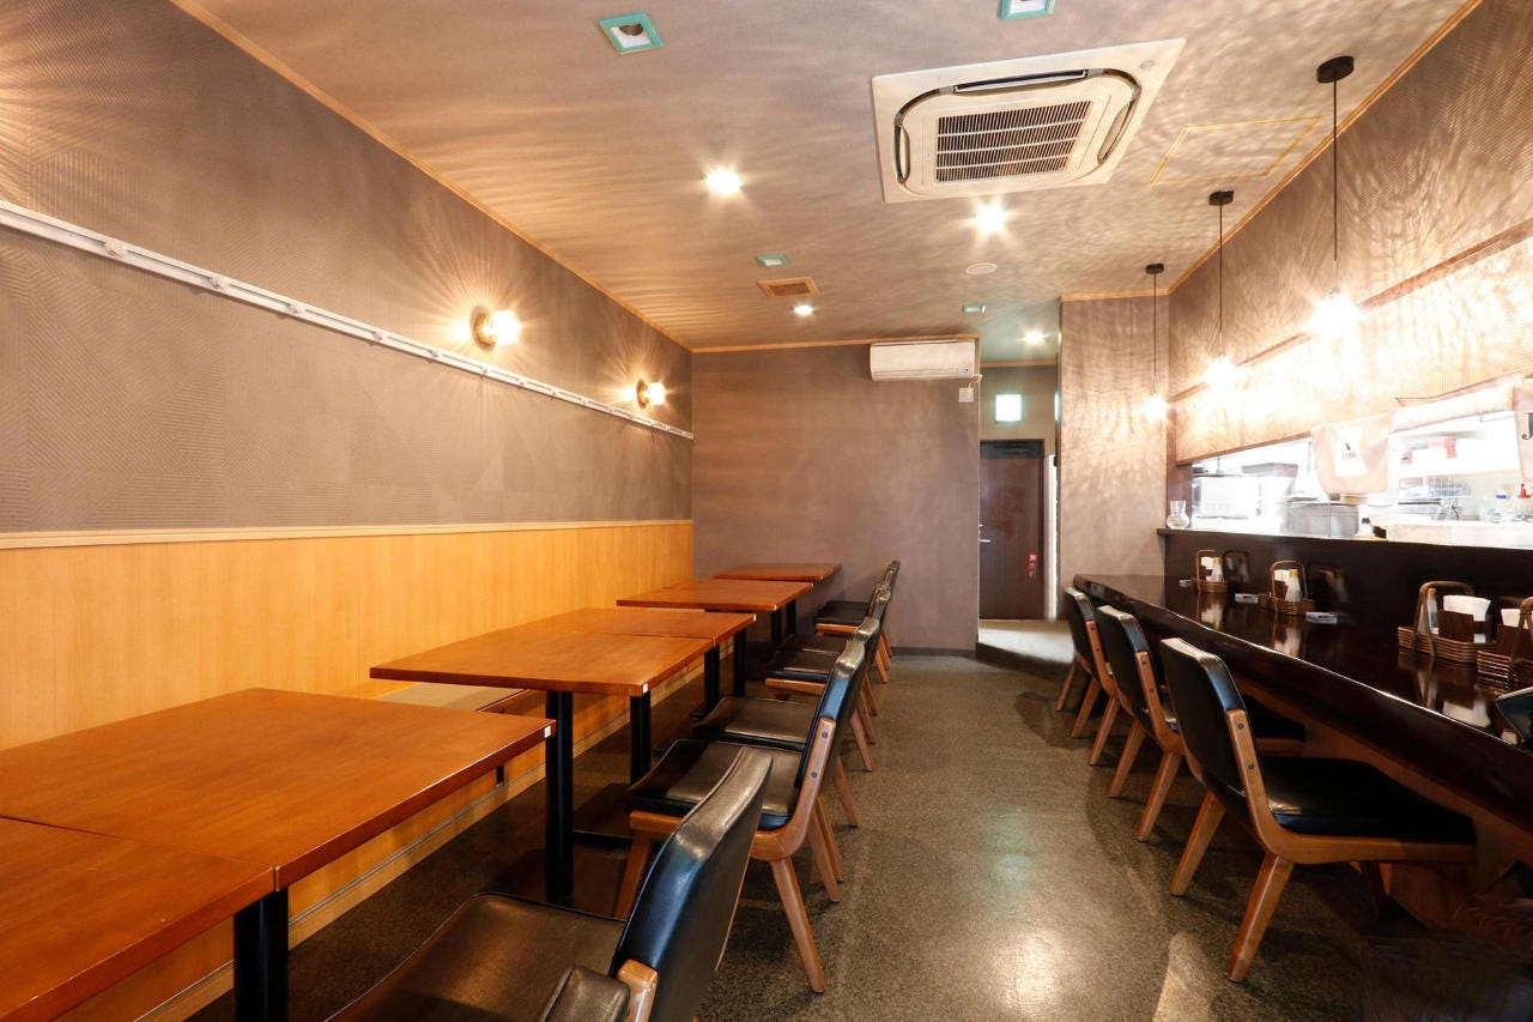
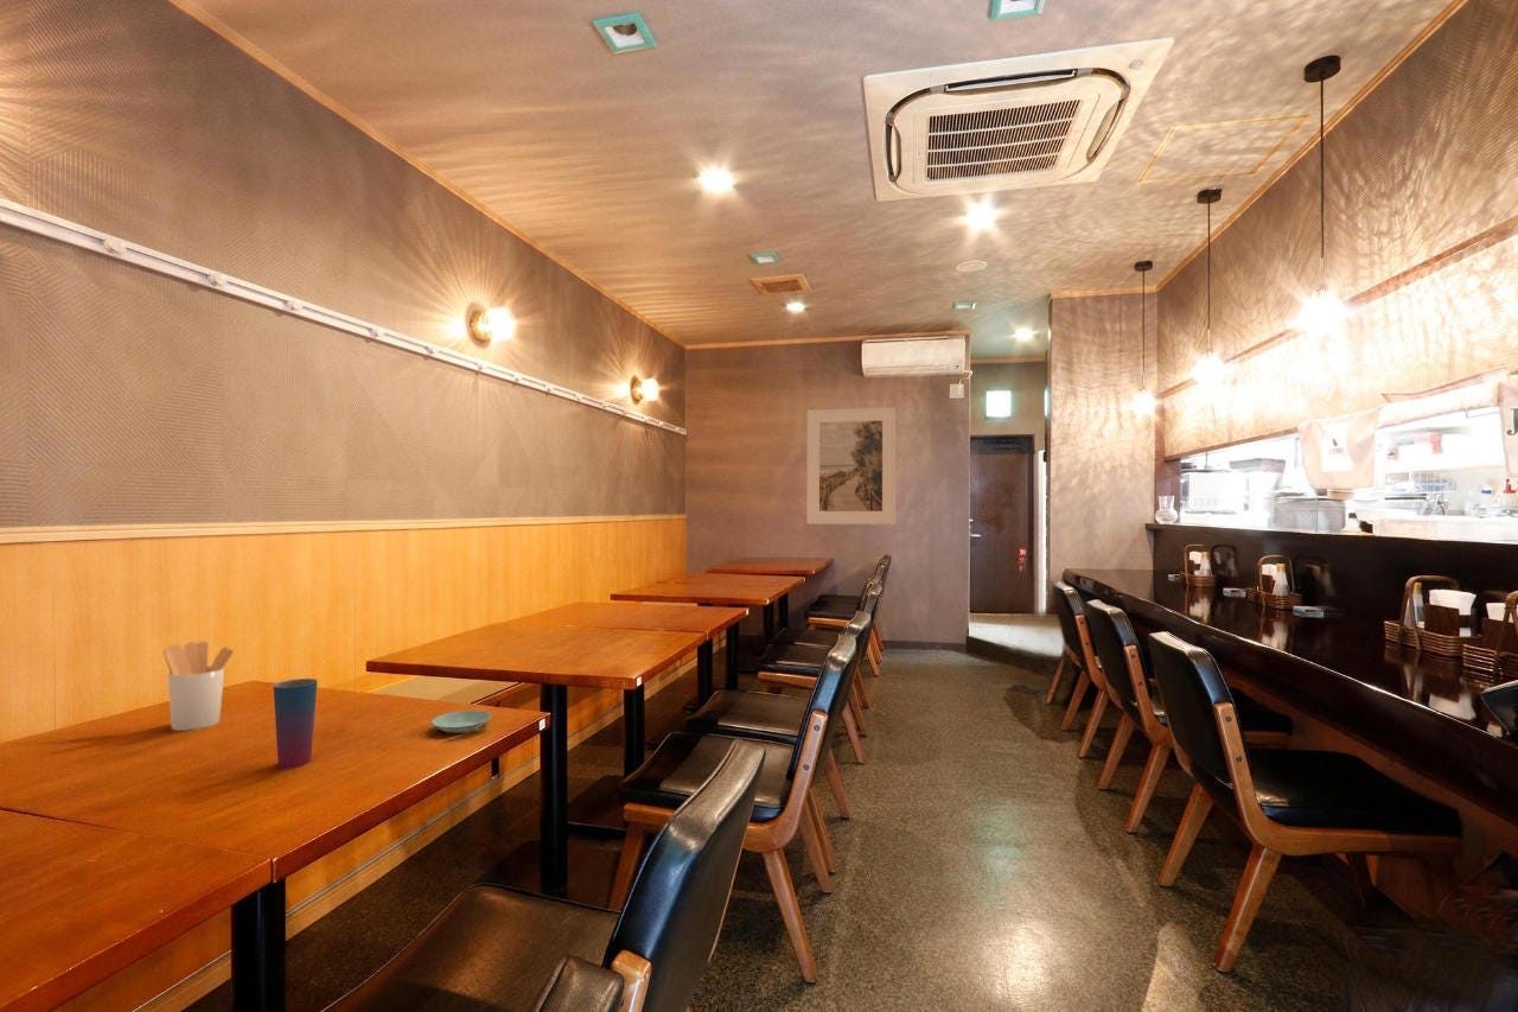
+ cup (294, 723)
+ saucer (461, 723)
+ utensil holder (193, 682)
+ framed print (850, 466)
